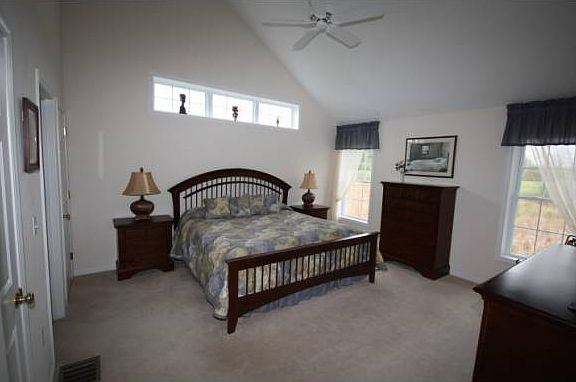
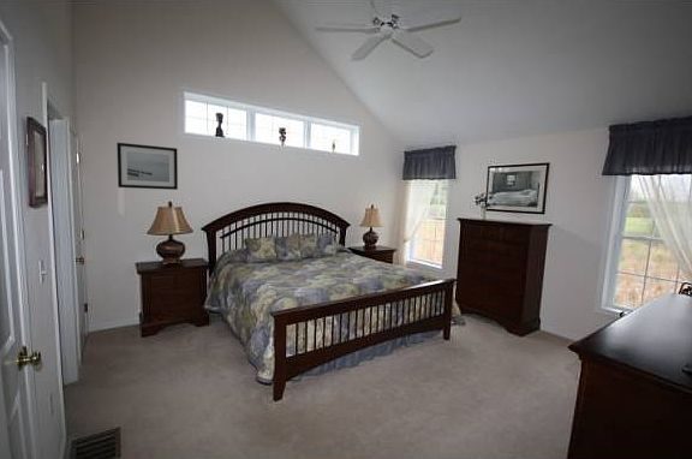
+ wall art (148, 167)
